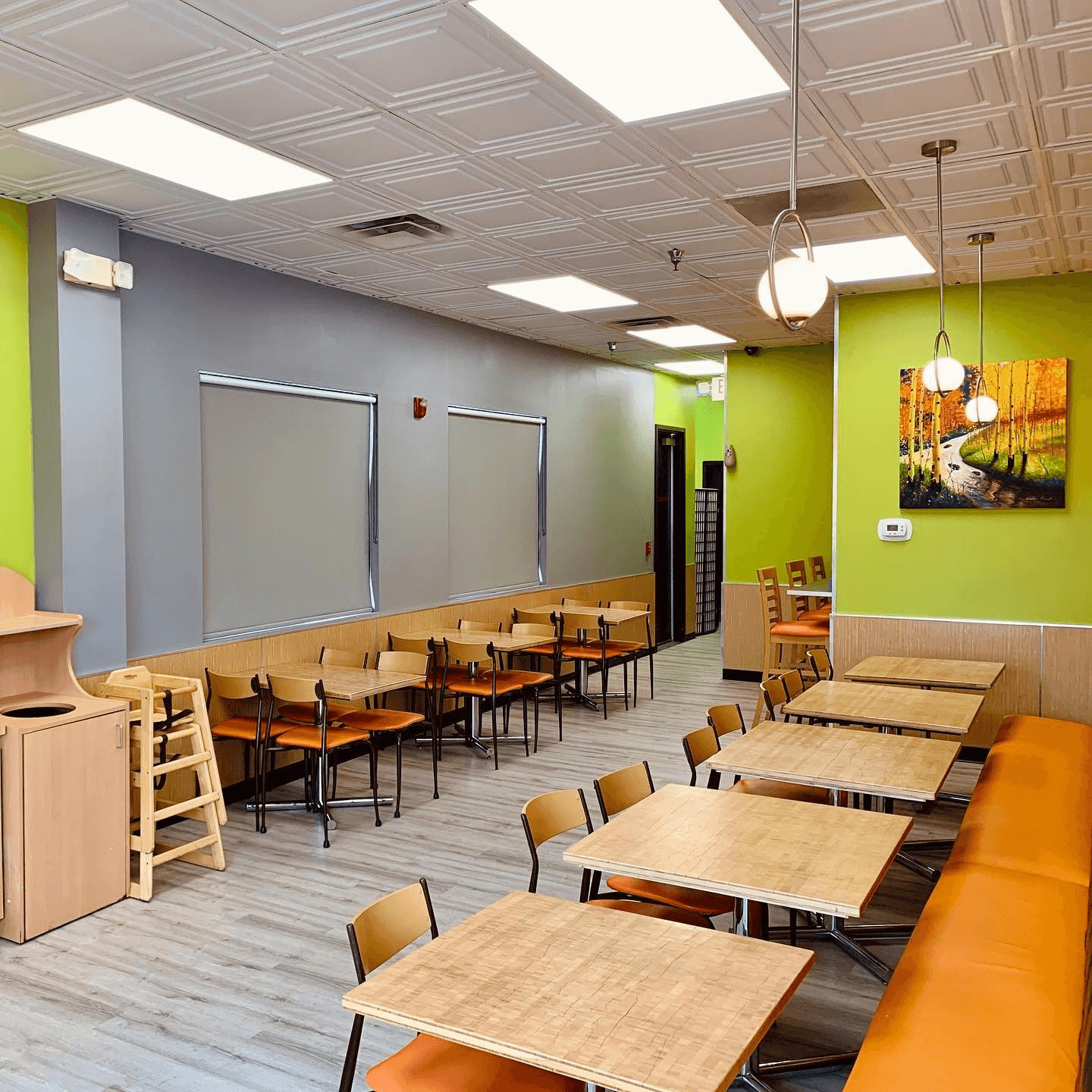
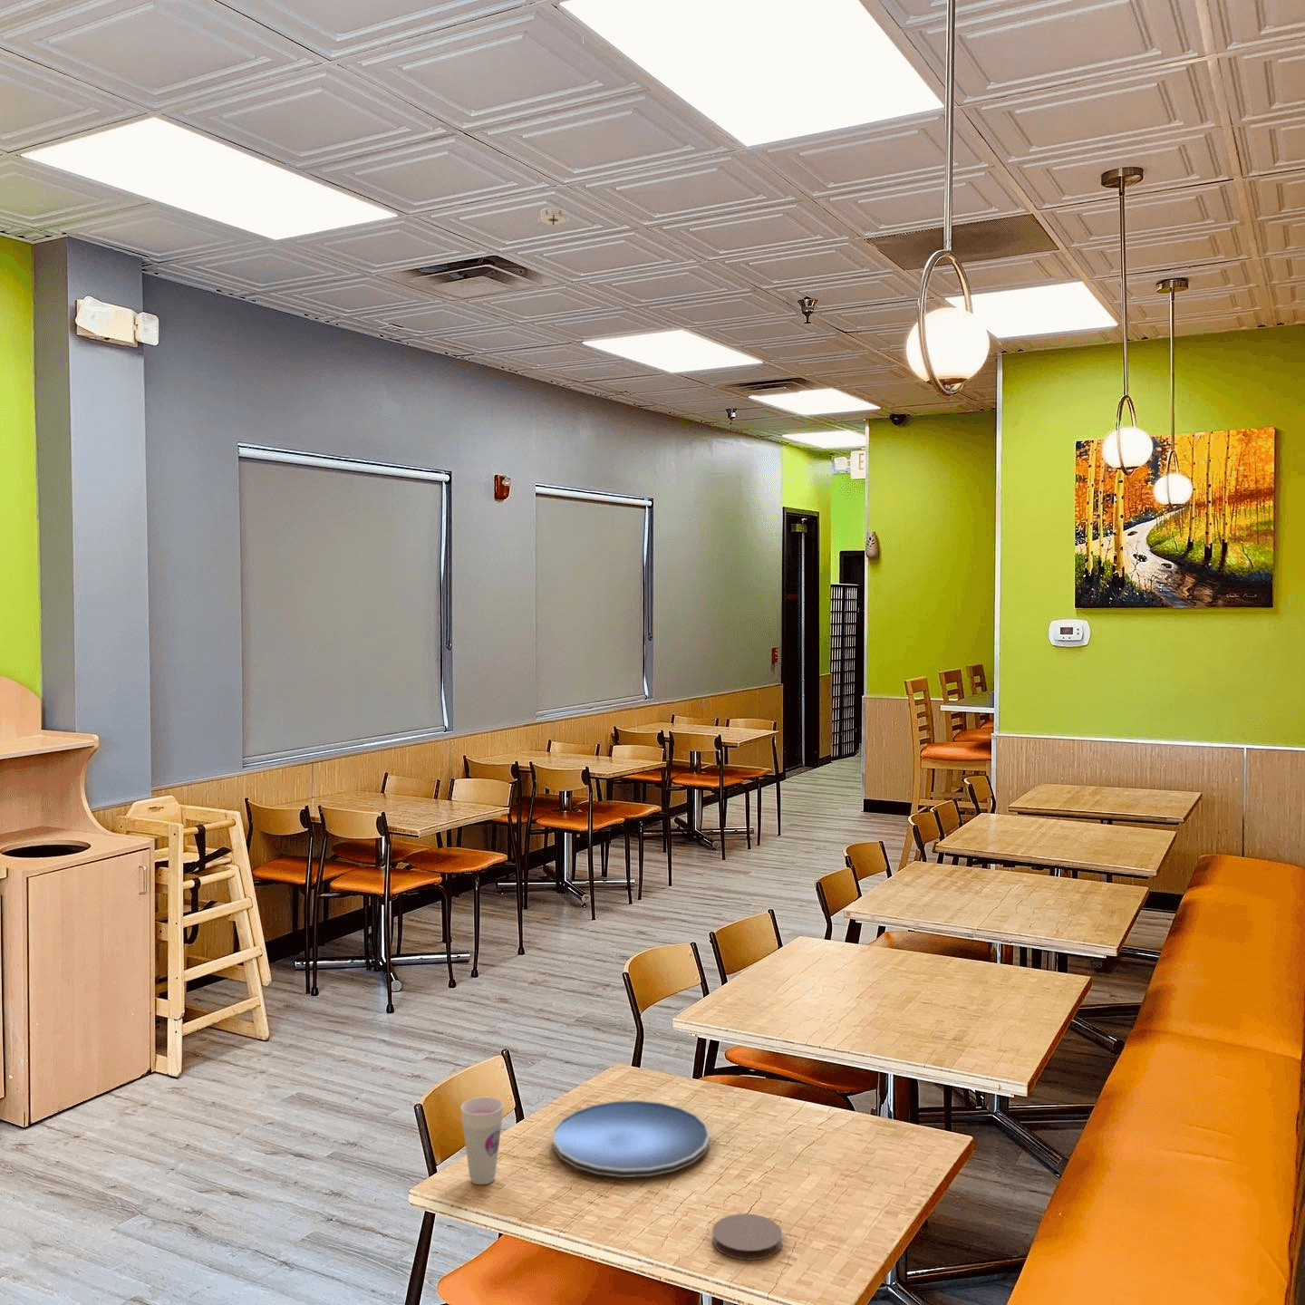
+ plate (631, 1138)
+ smoke detector (552, 215)
+ cup (482, 1142)
+ coaster (747, 1236)
